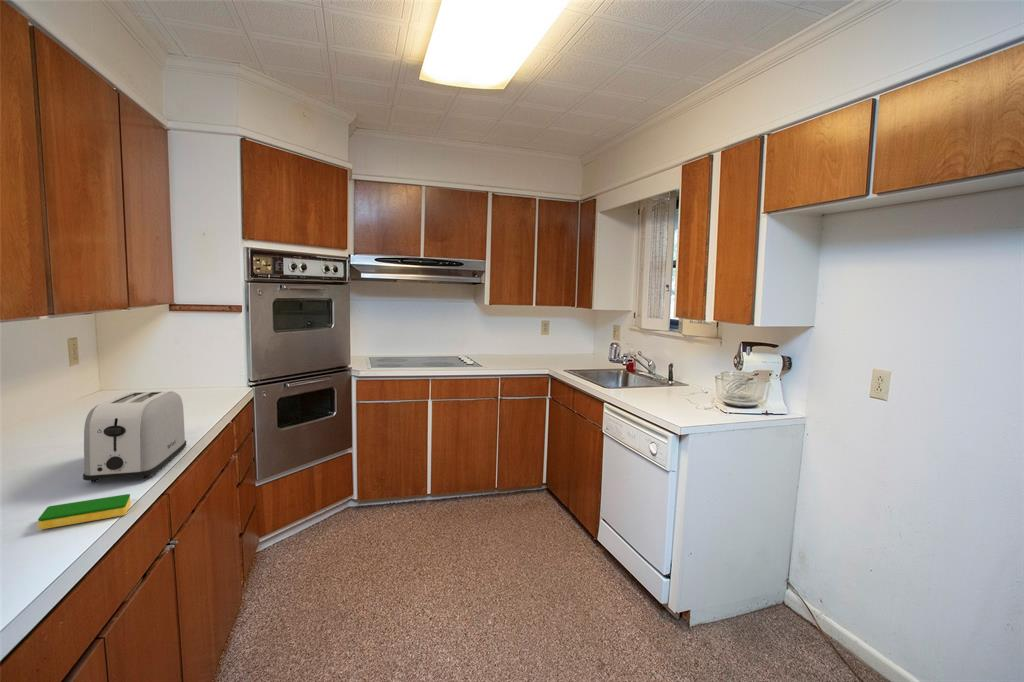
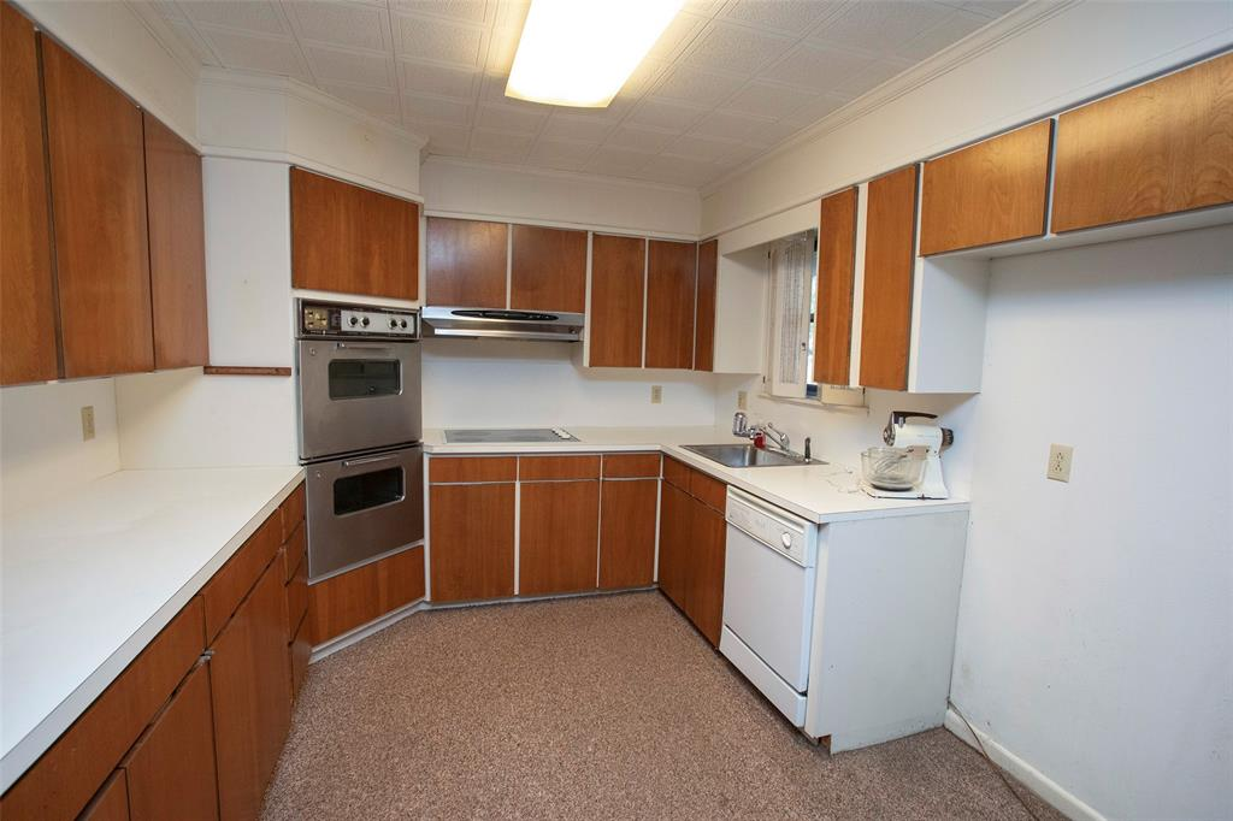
- toaster (138, 430)
- dish sponge (87, 510)
